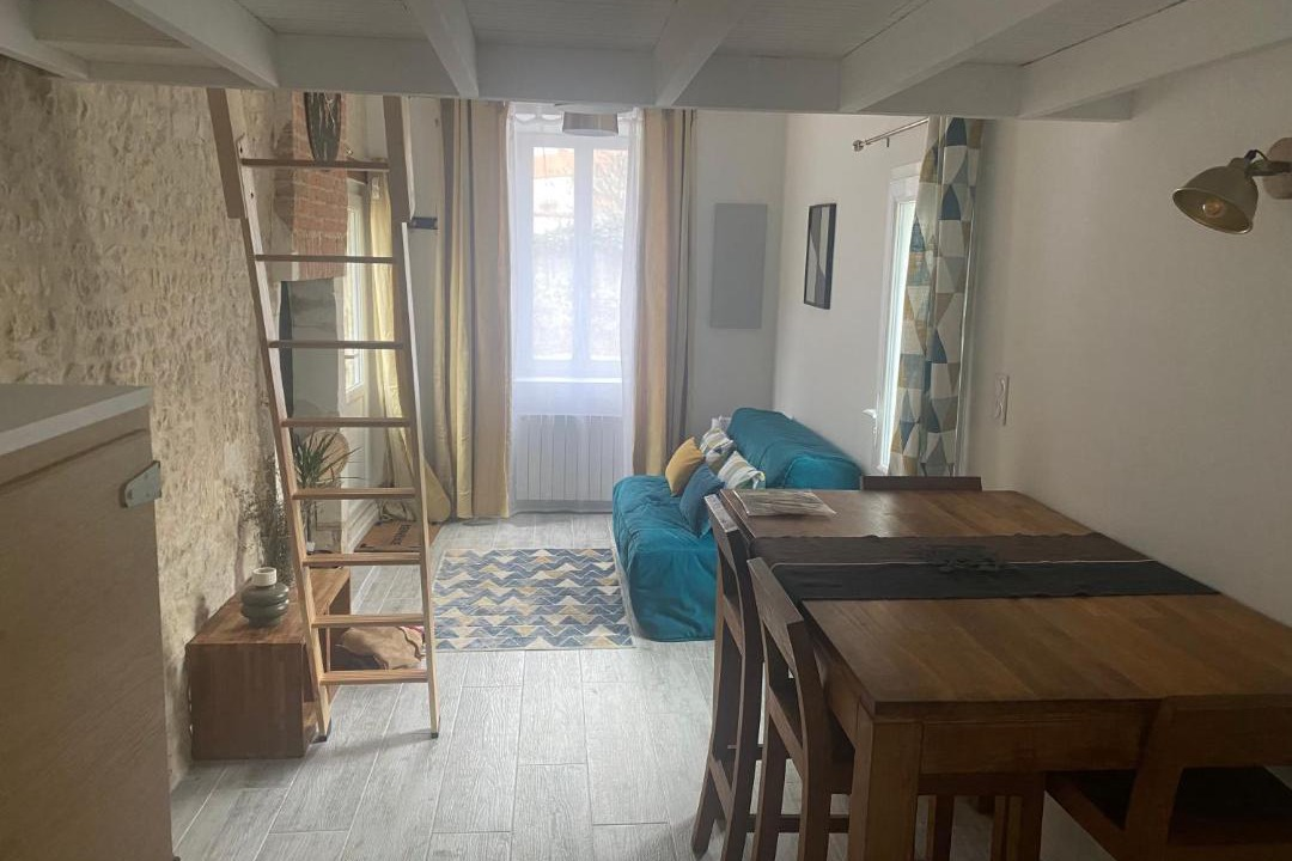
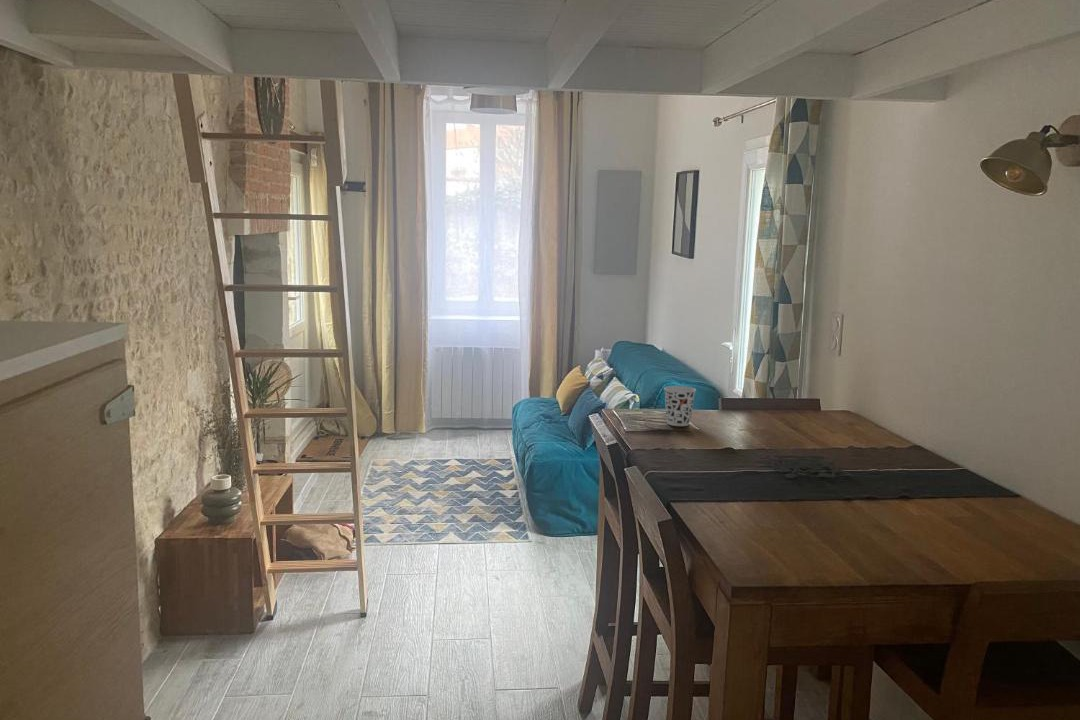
+ cup (679, 406)
